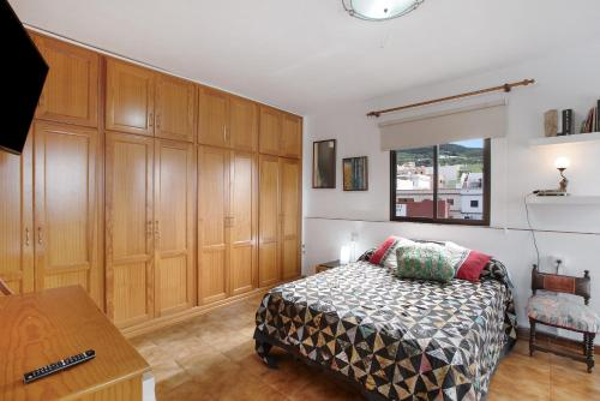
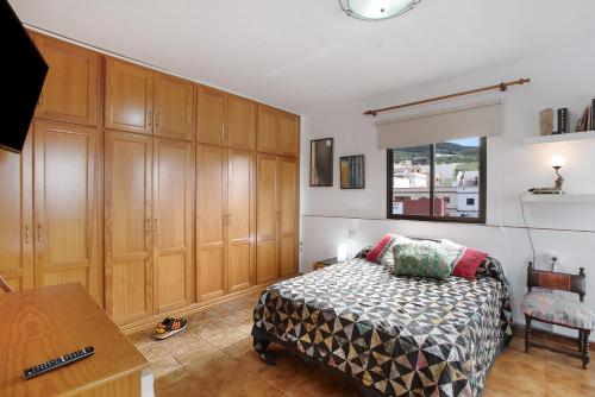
+ shoe (171, 322)
